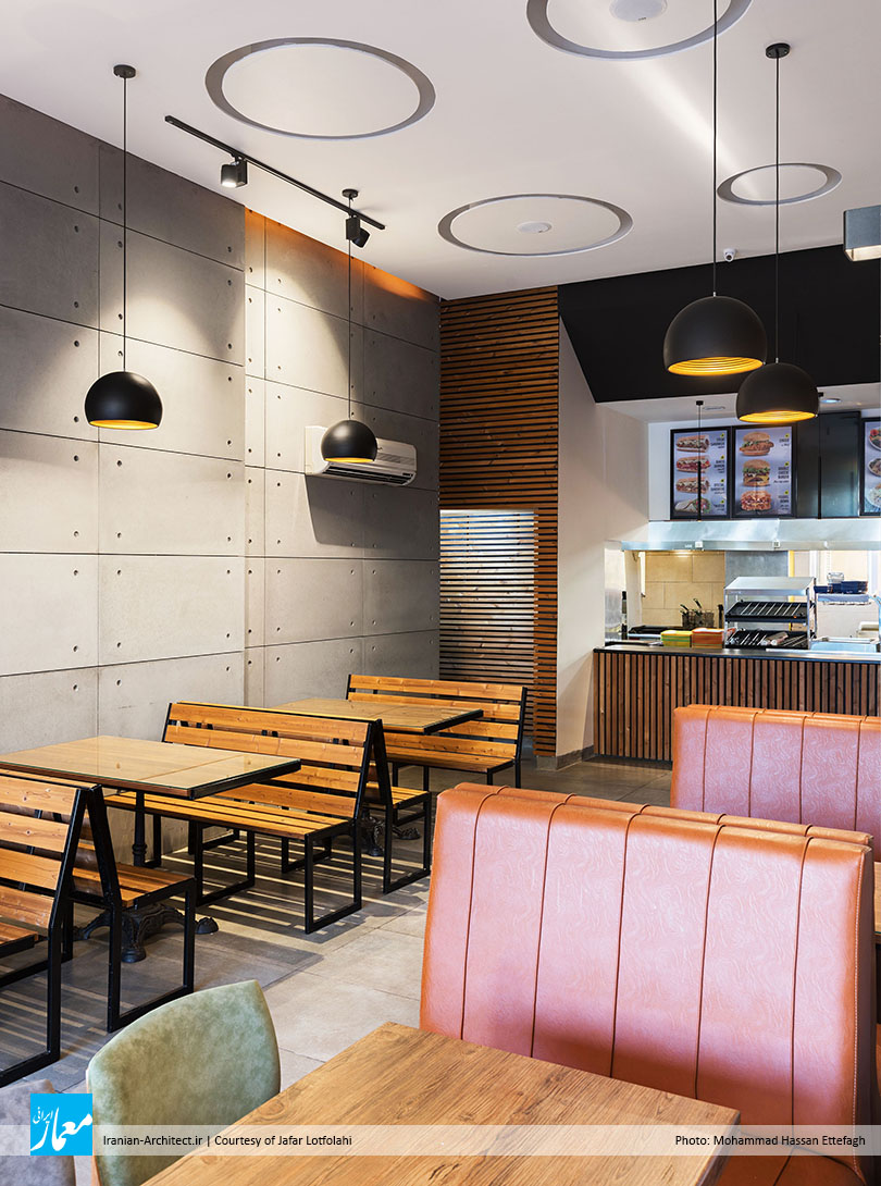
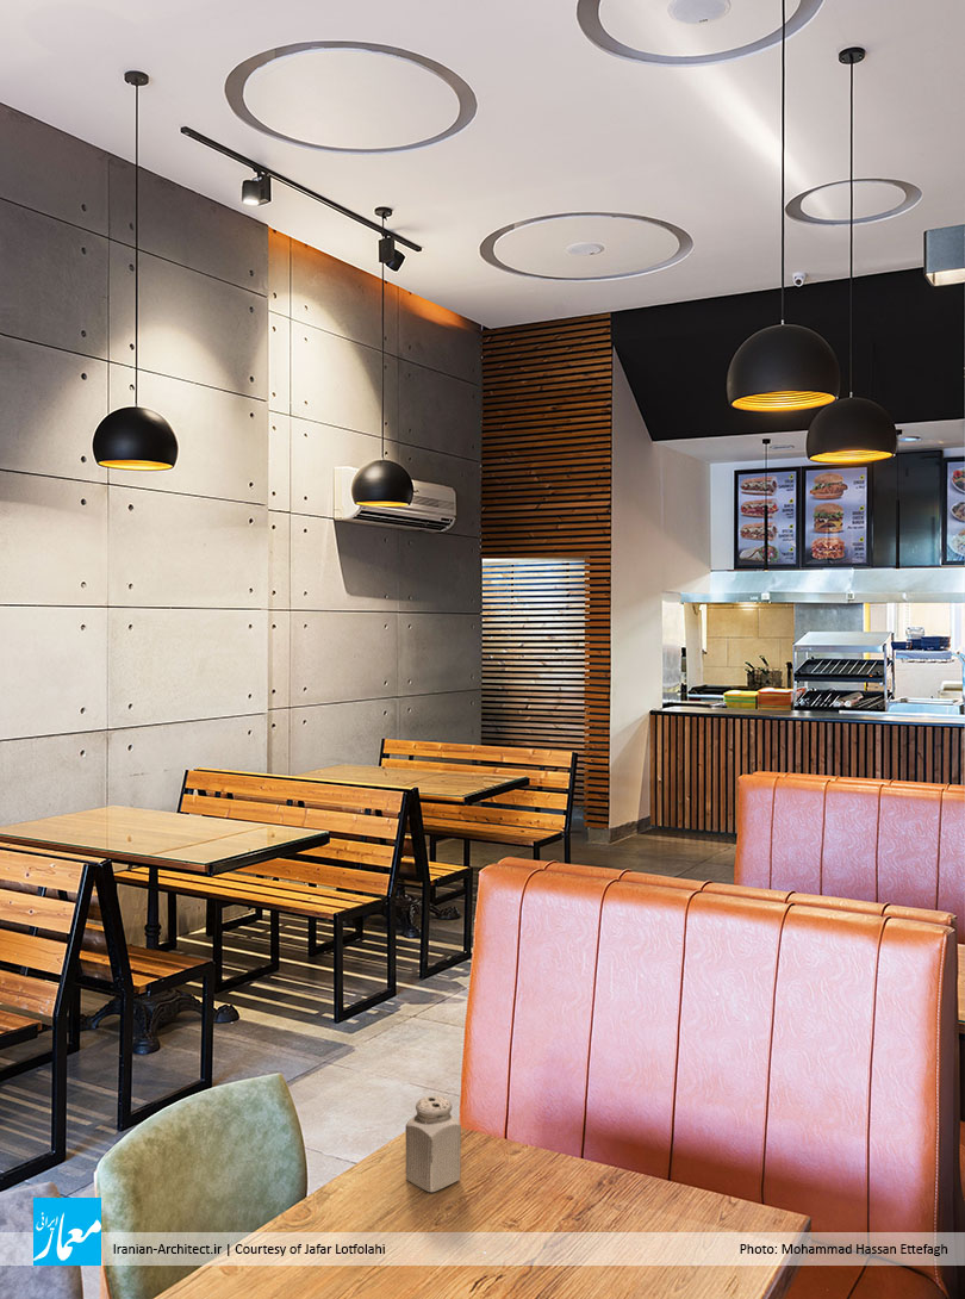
+ salt shaker (432, 1139)
